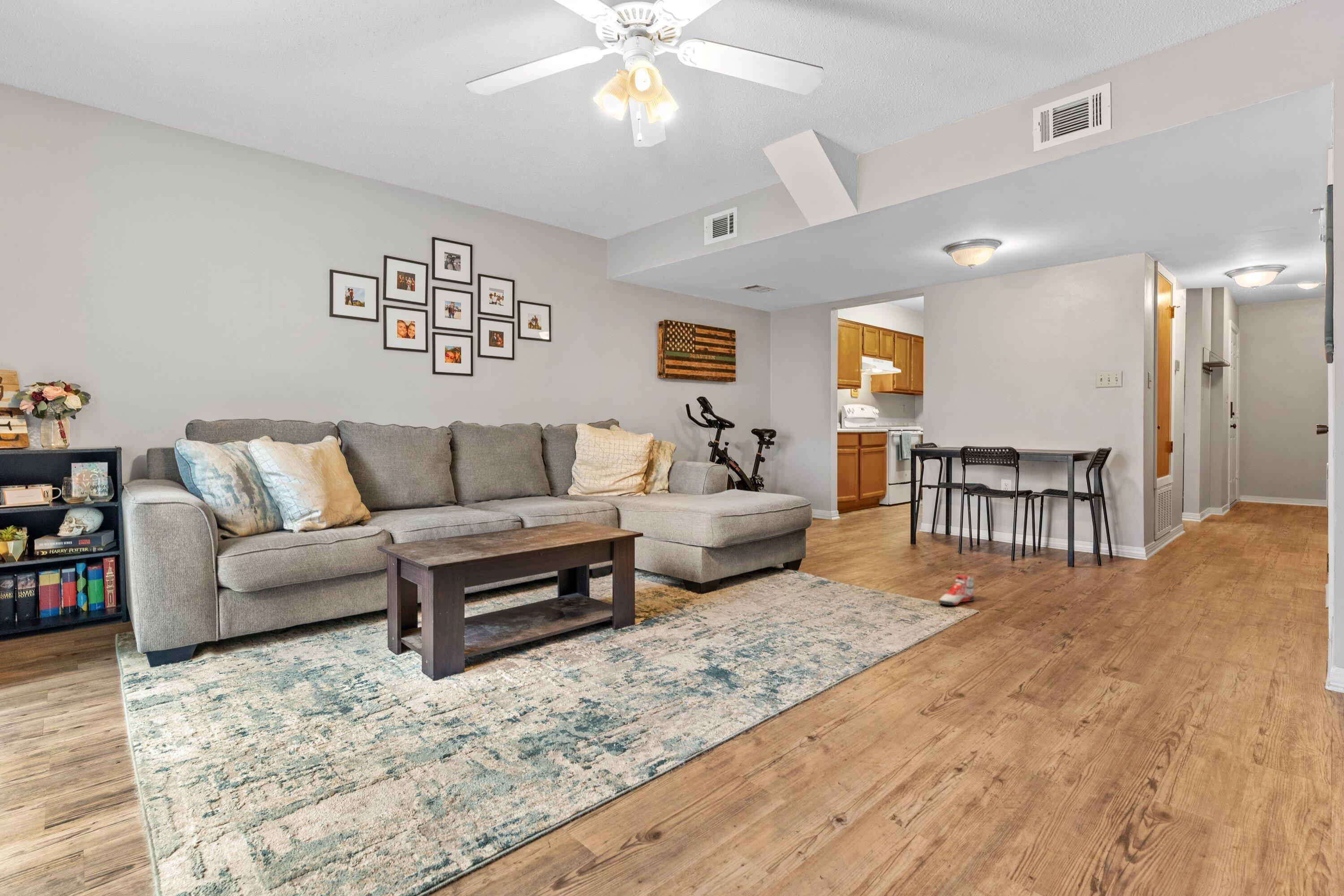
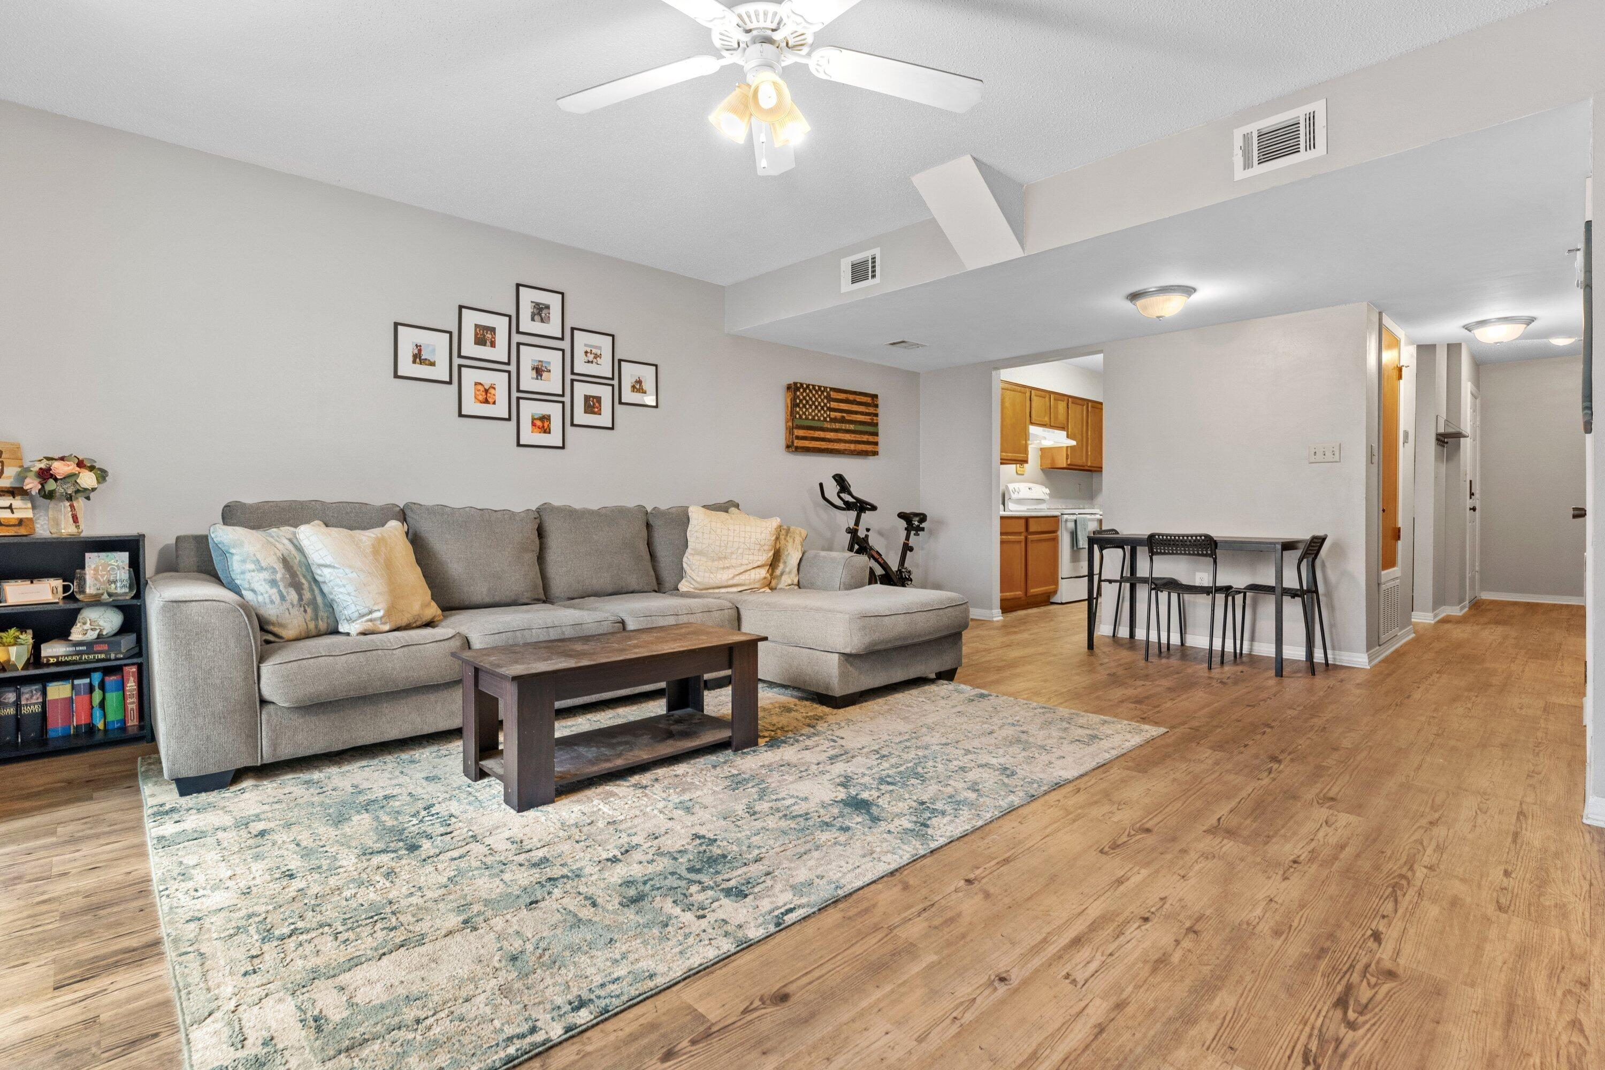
- sneaker (956, 589)
